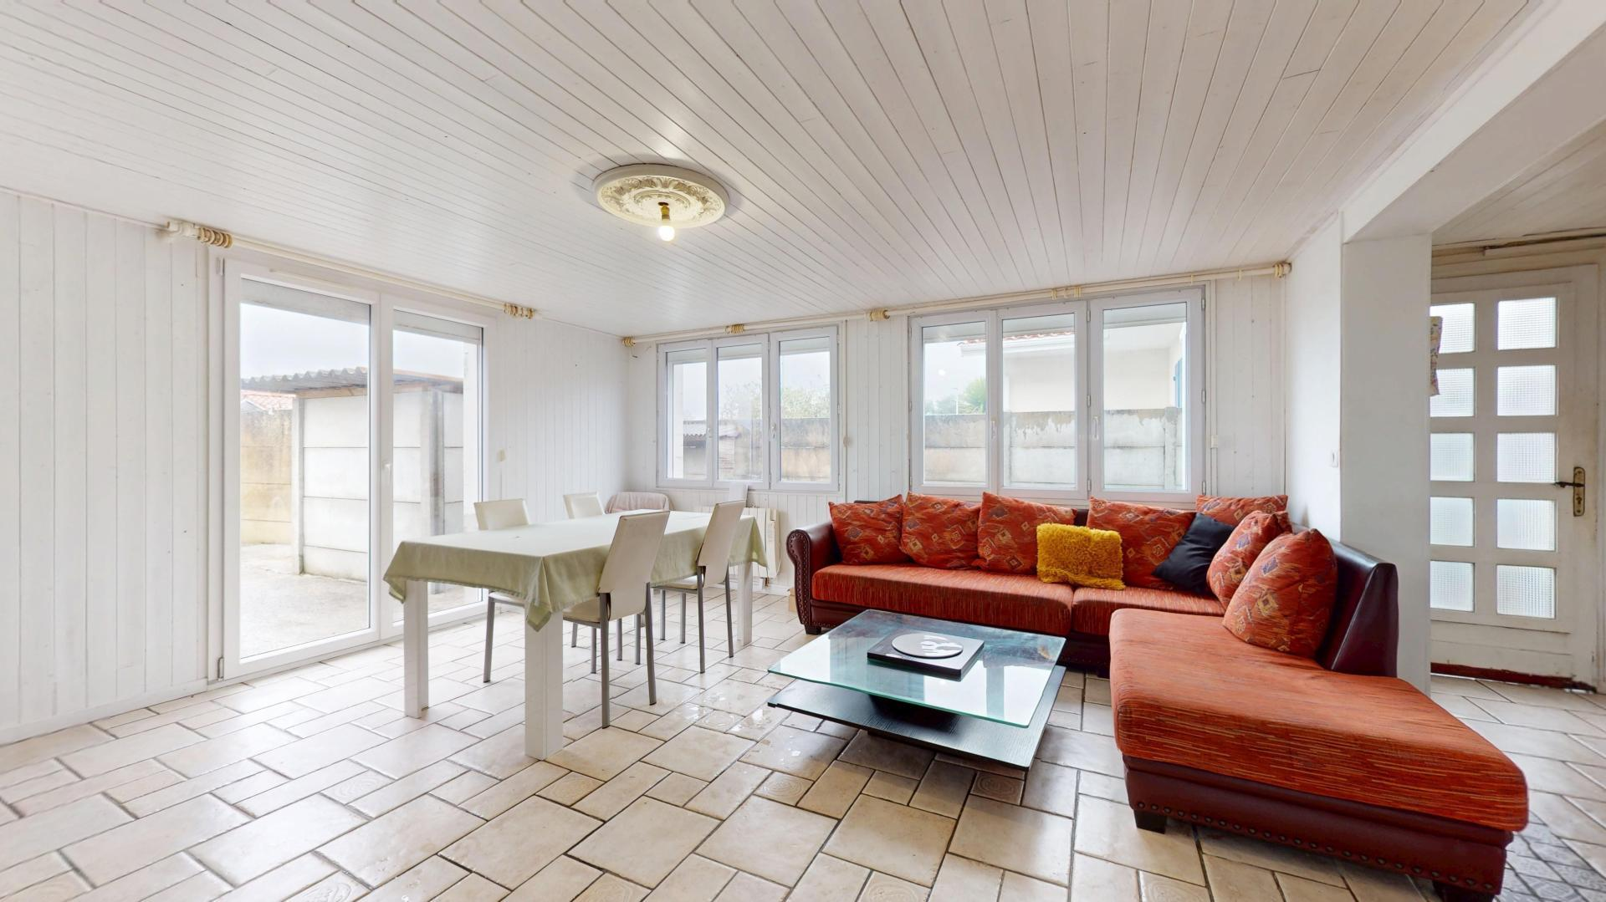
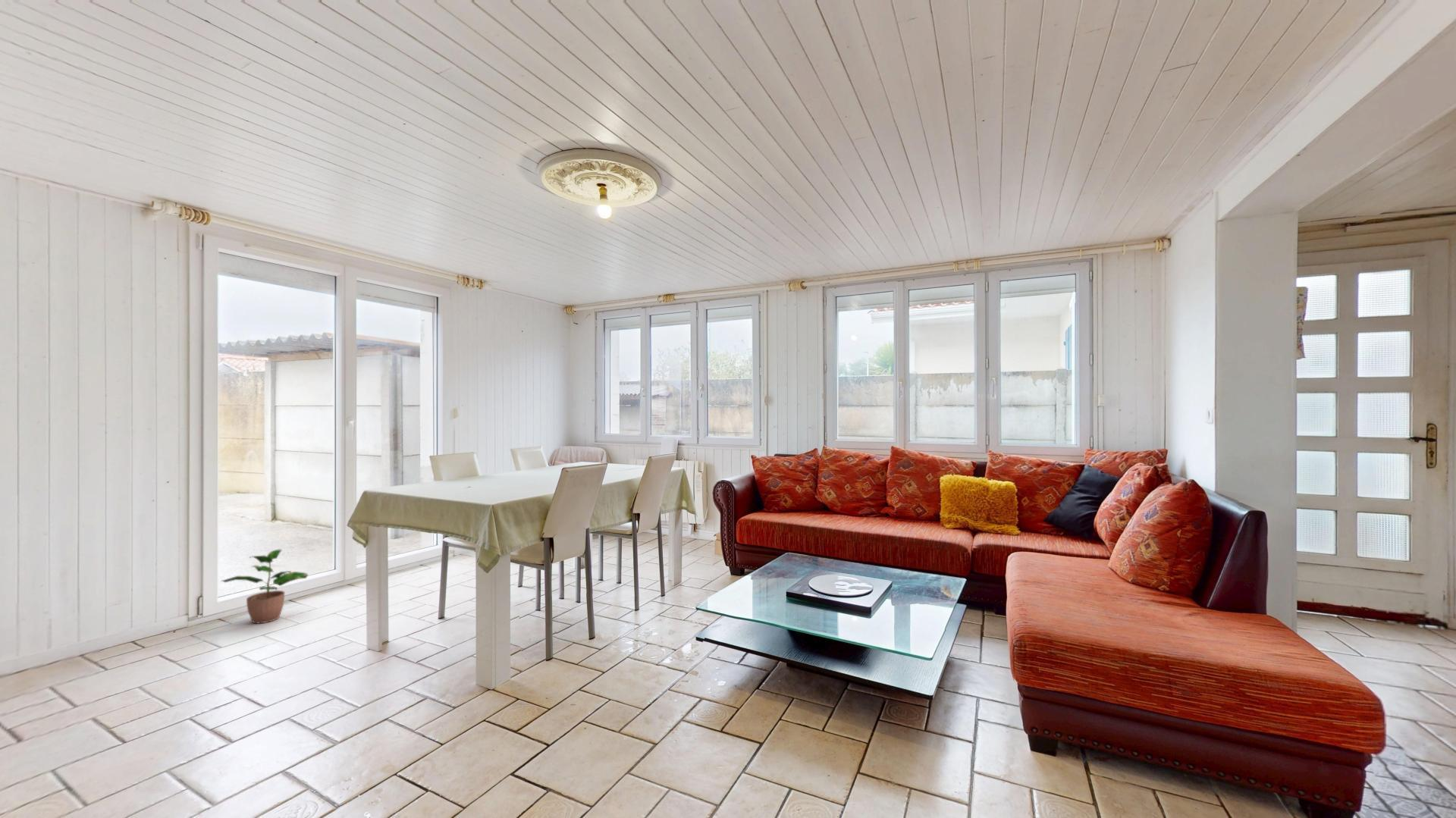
+ potted plant (266, 584)
